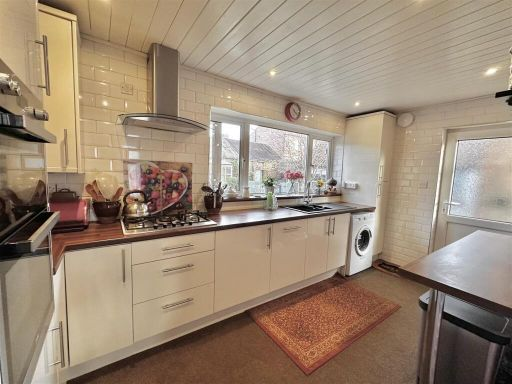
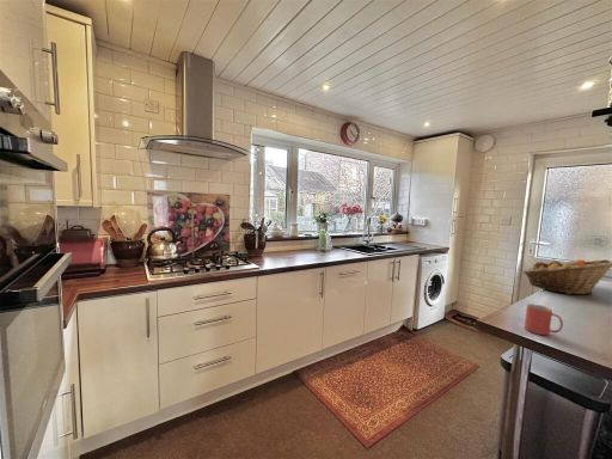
+ mug (543, 320)
+ fruit basket (565, 273)
